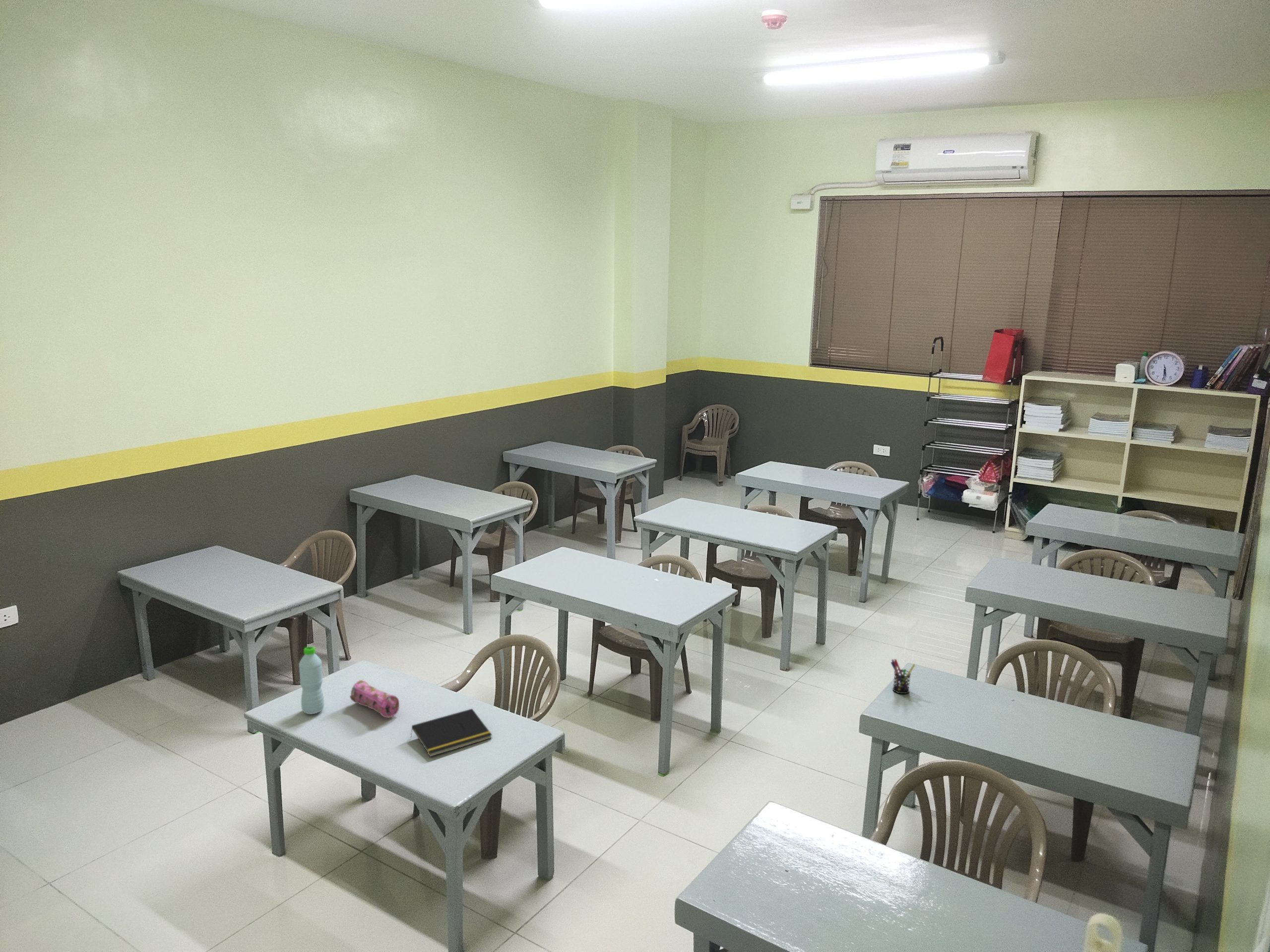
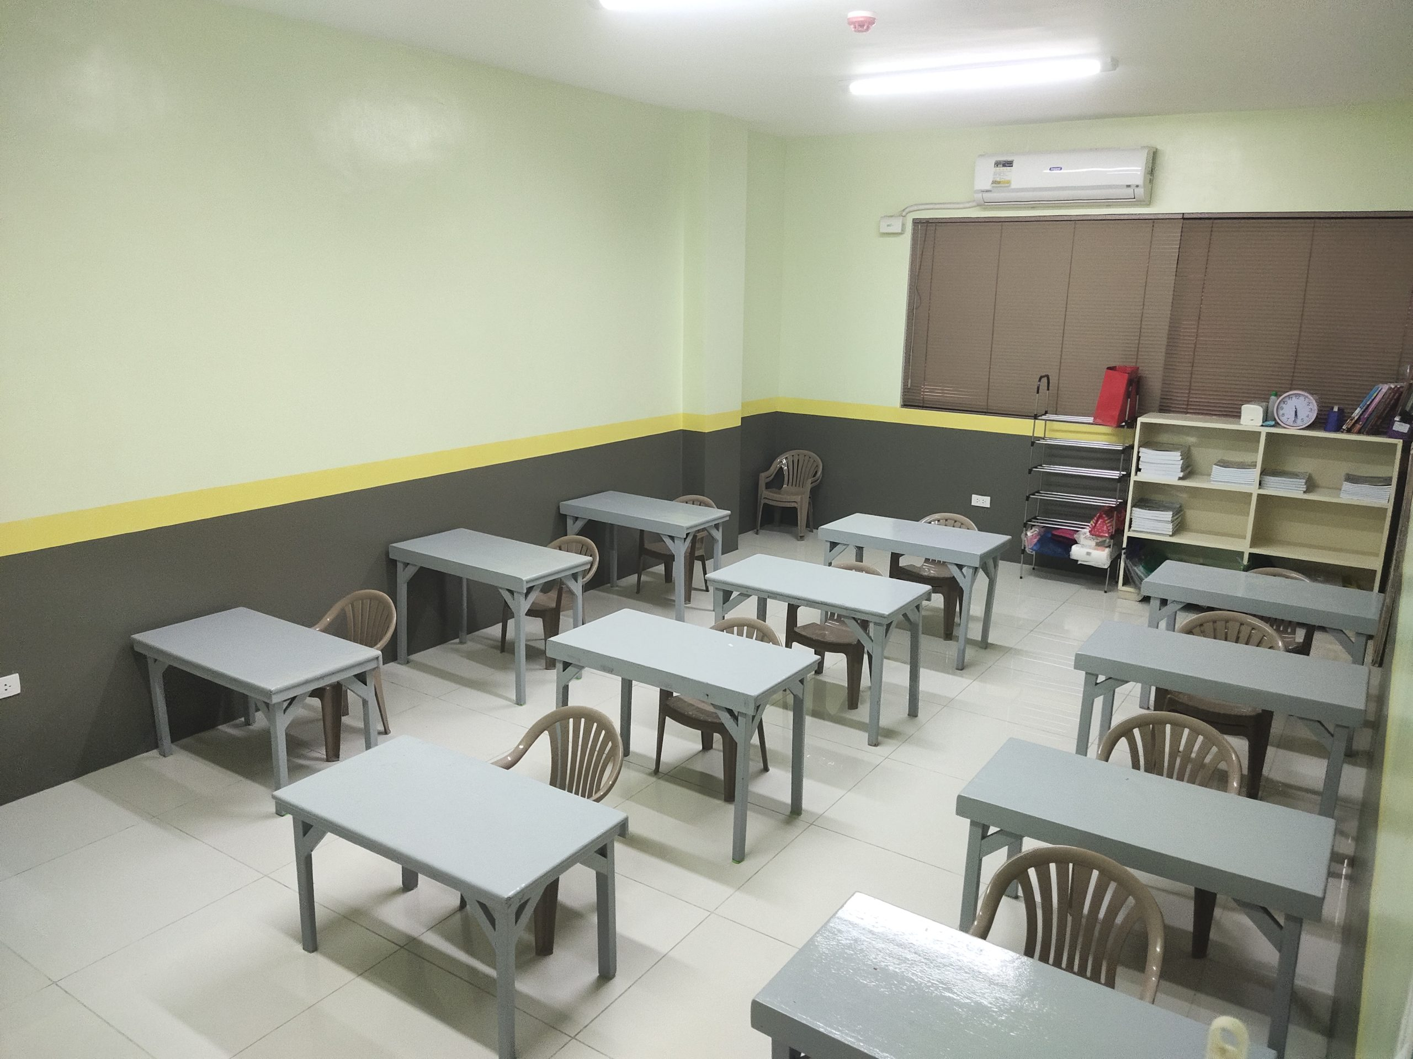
- notepad (452, 731)
- water bottle (311, 680)
- pencil case (375, 699)
- pen holder (901, 675)
